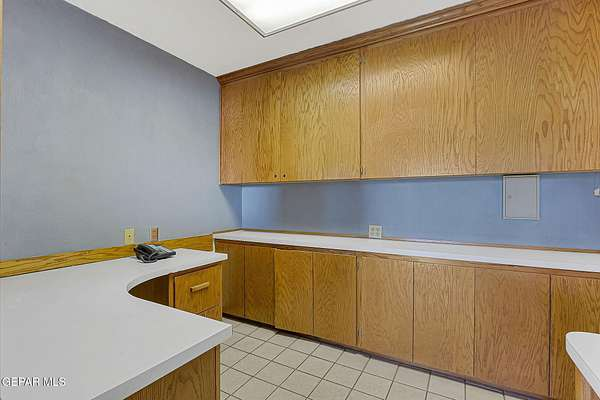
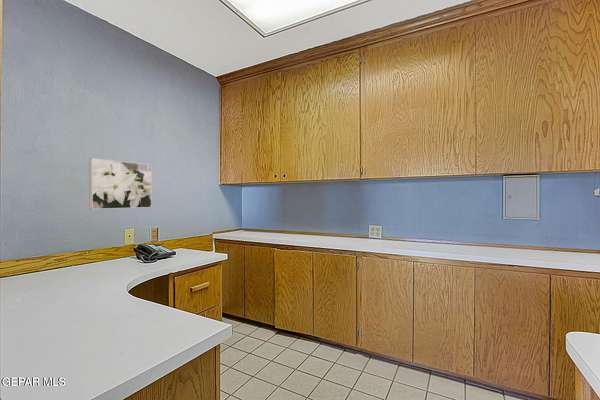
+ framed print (123, 185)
